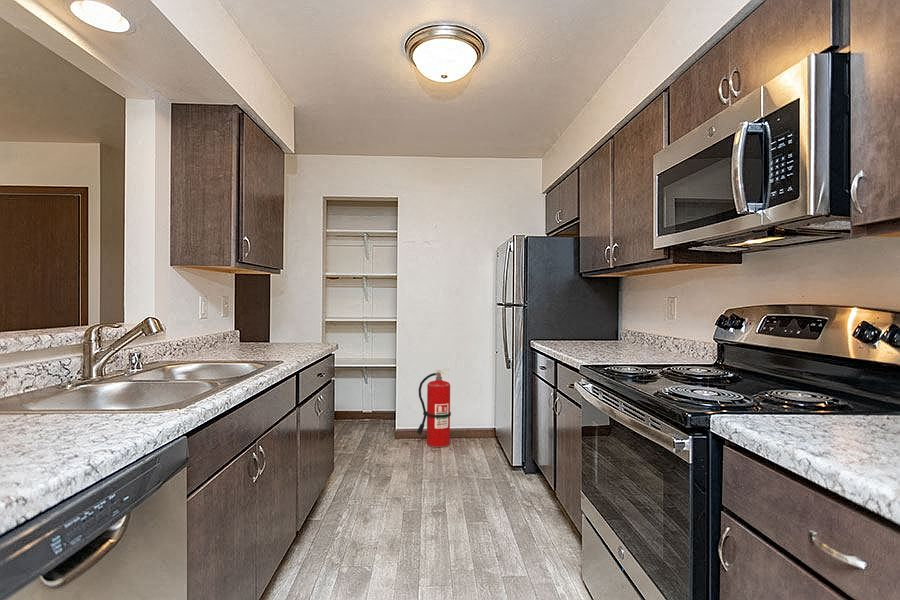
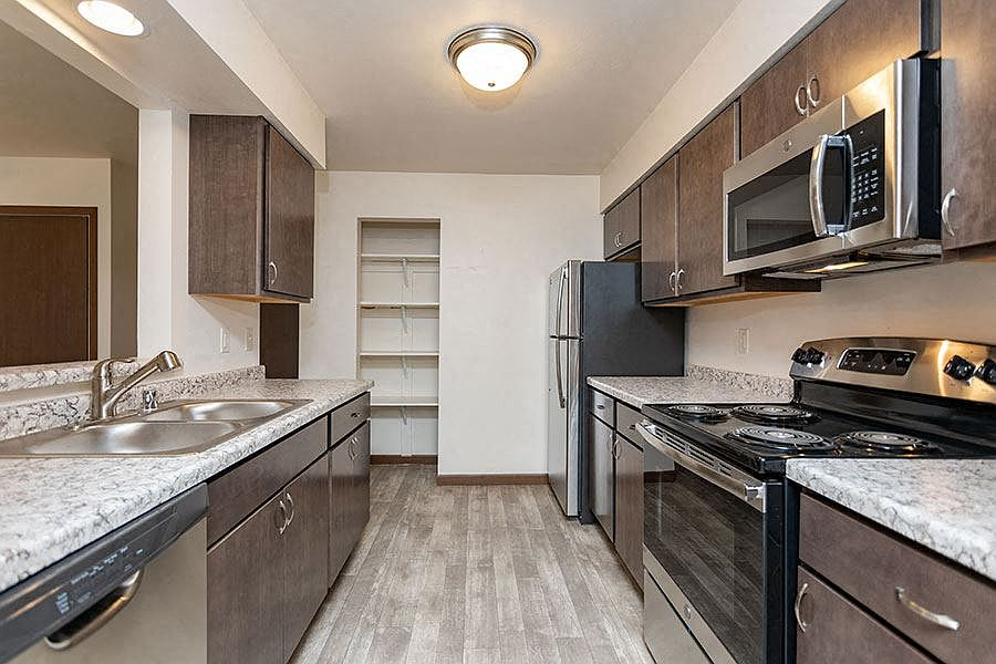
- fire extinguisher (433, 406)
